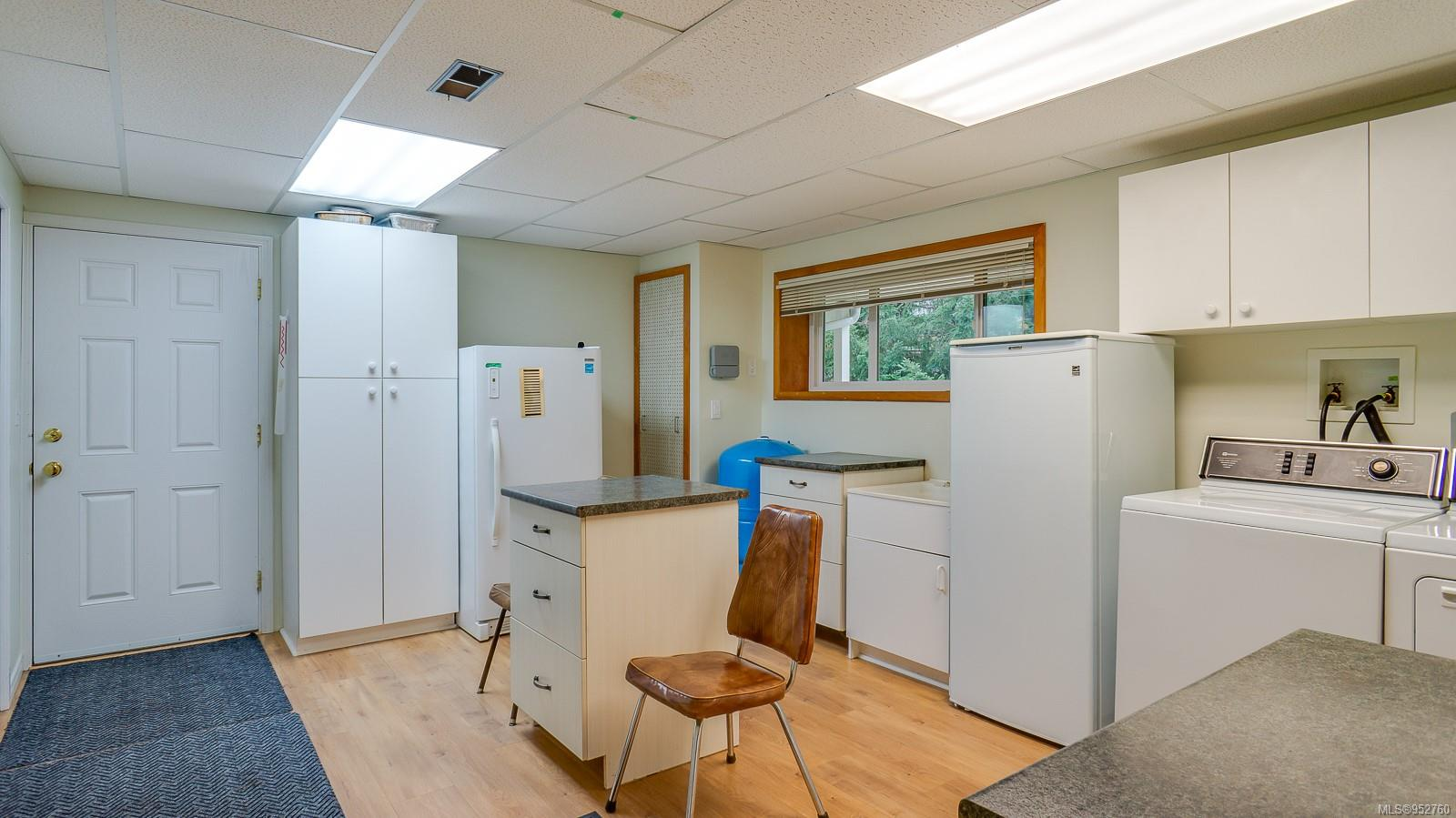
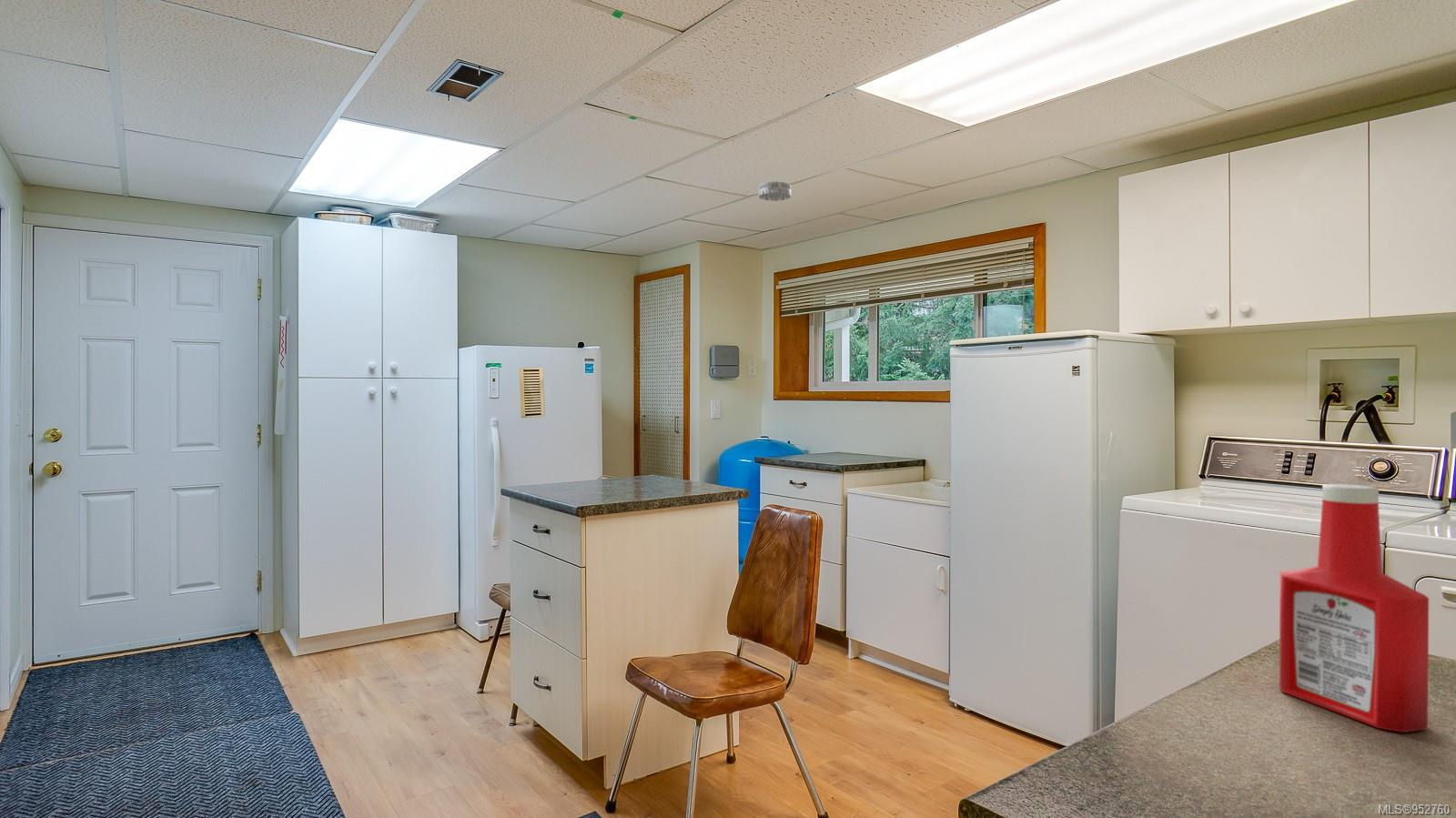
+ soap bottle (1349, 596)
+ smoke detector (774, 190)
